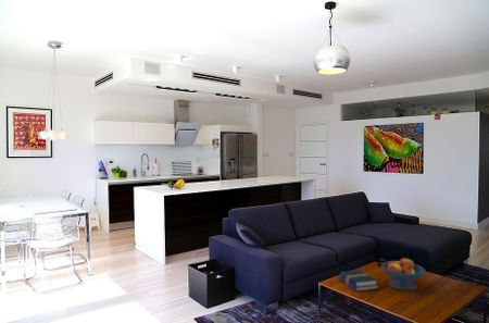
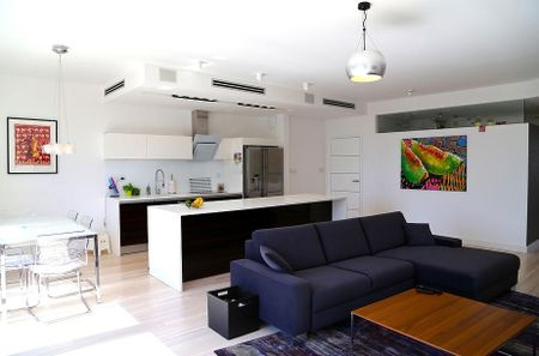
- fruit bowl (402, 273)
- book (358, 279)
